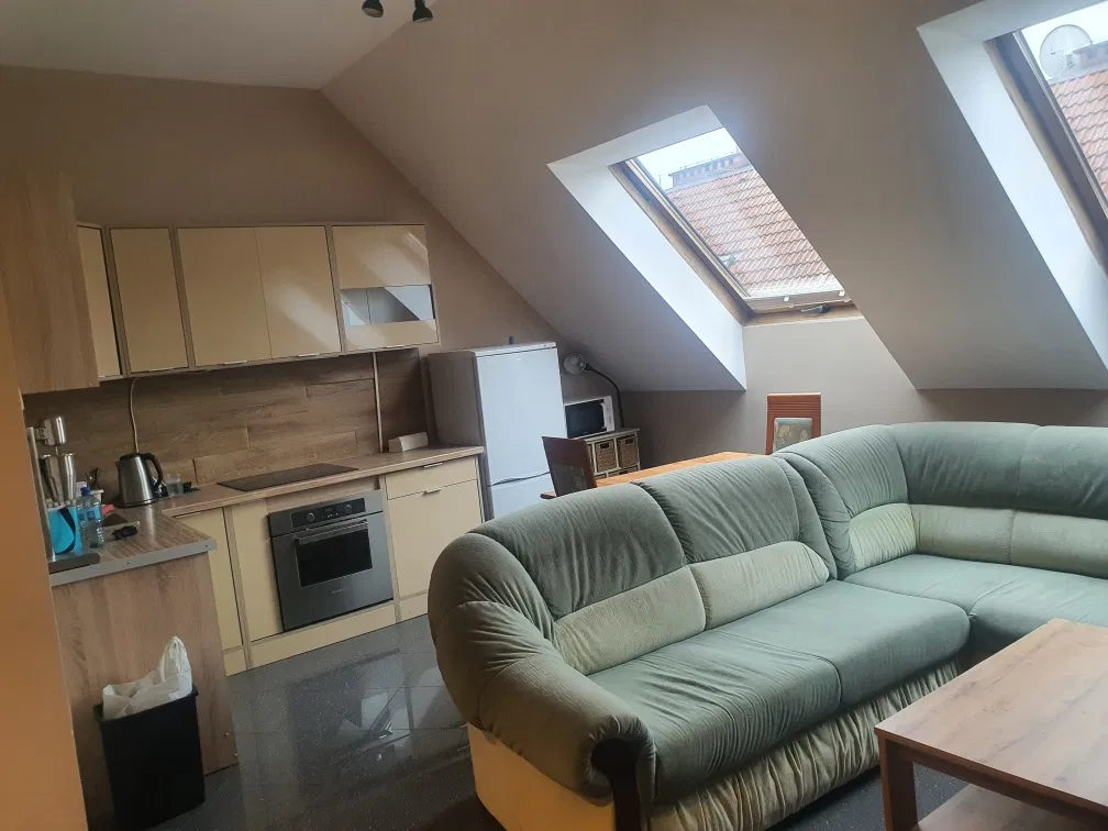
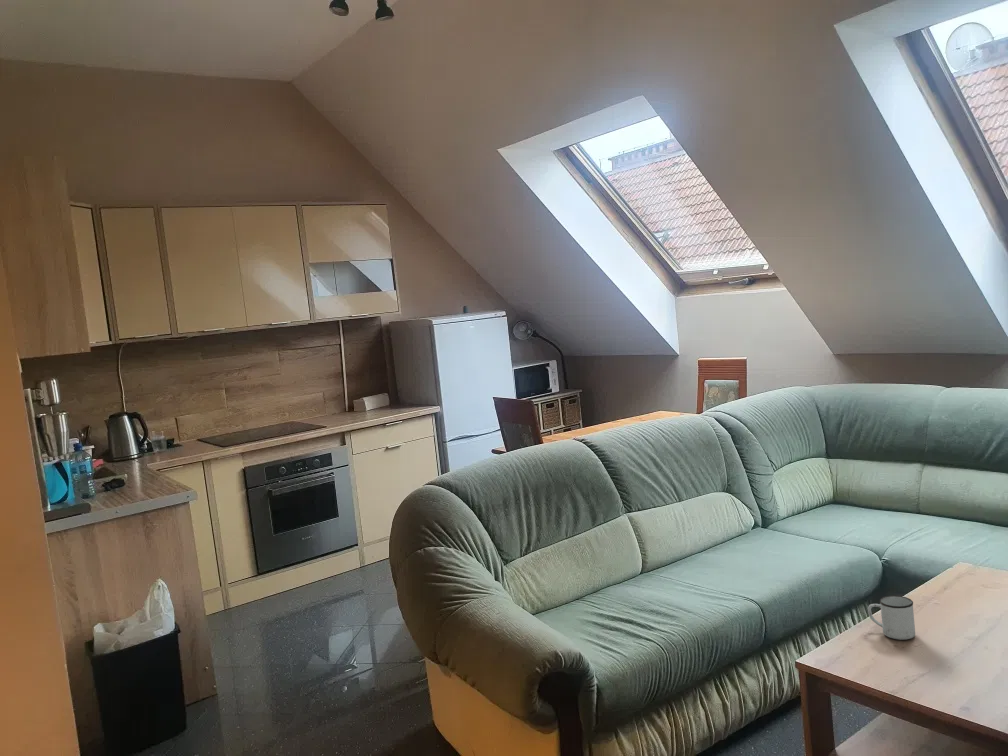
+ mug (890, 616)
